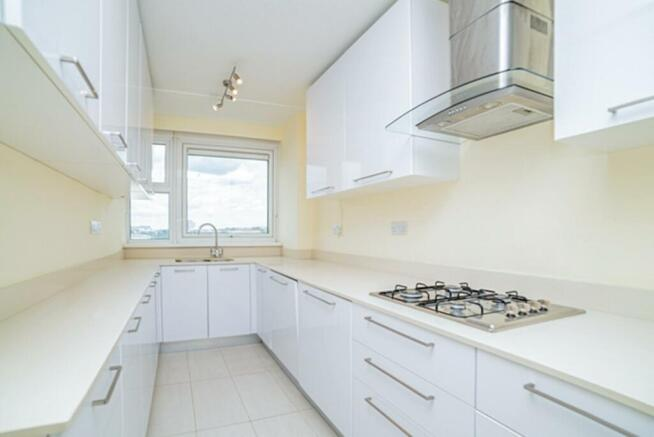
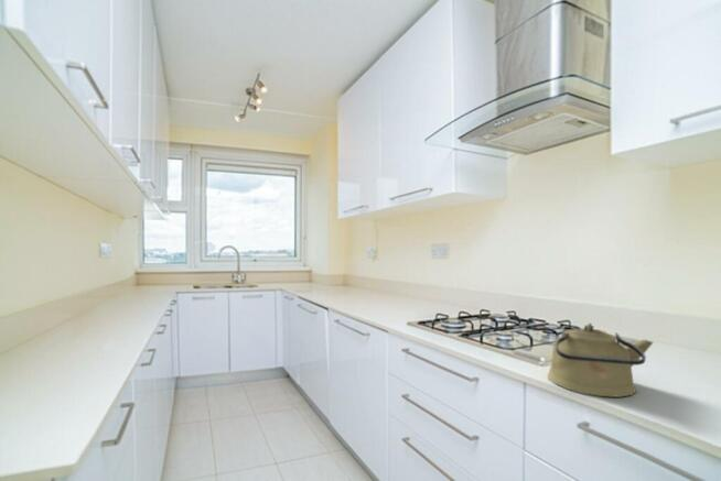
+ kettle (599, 353)
